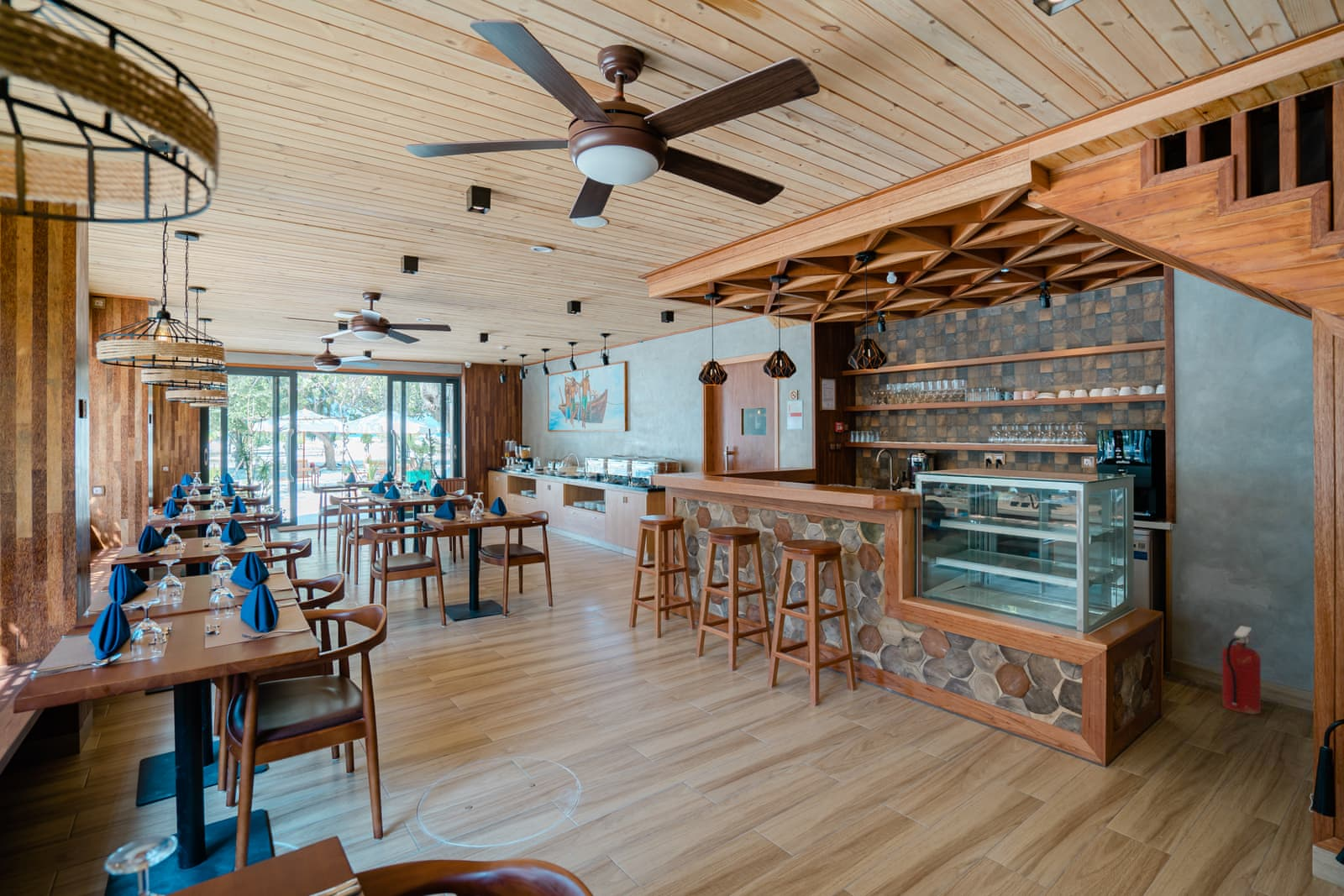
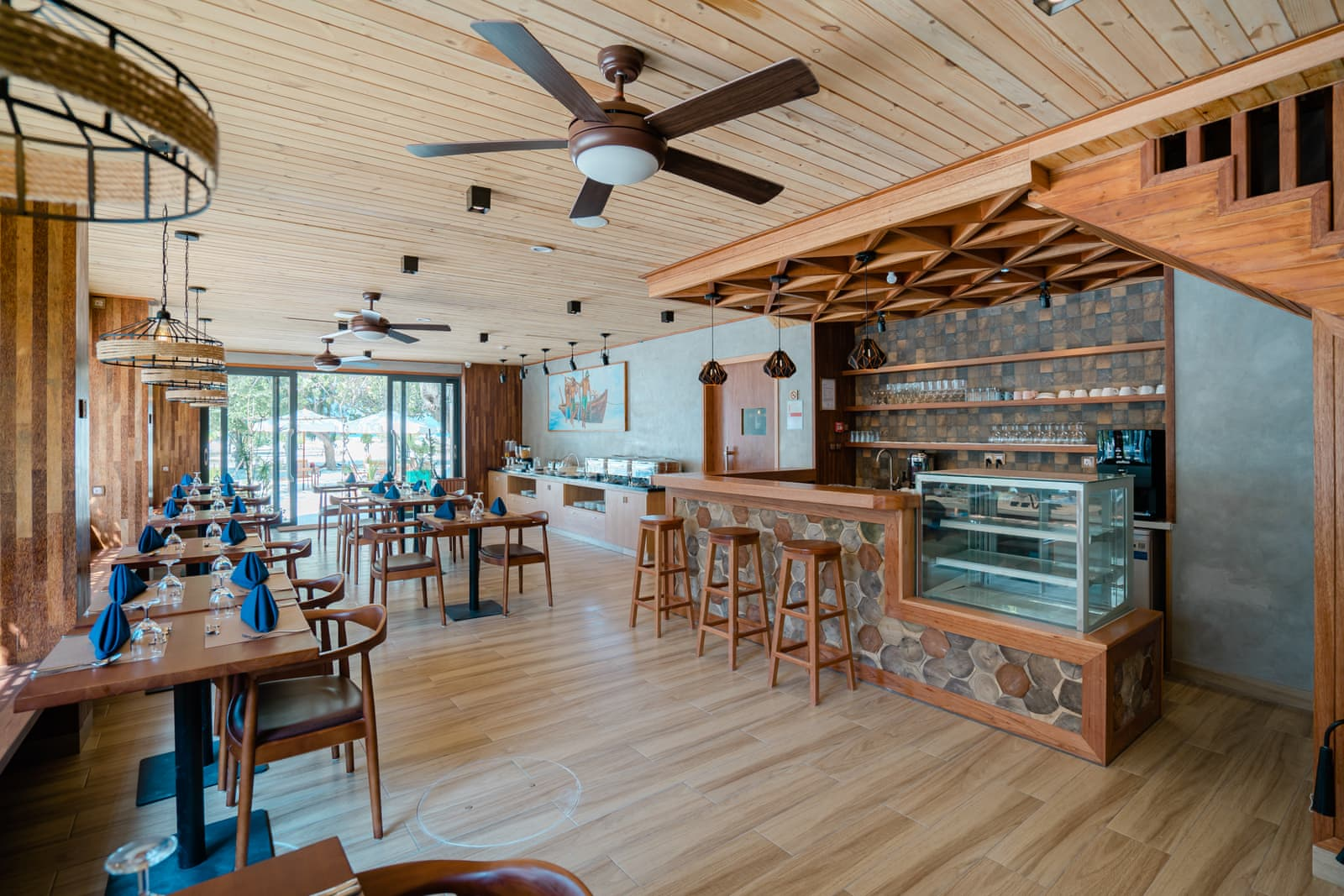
- fire extinguisher (1238, 669)
